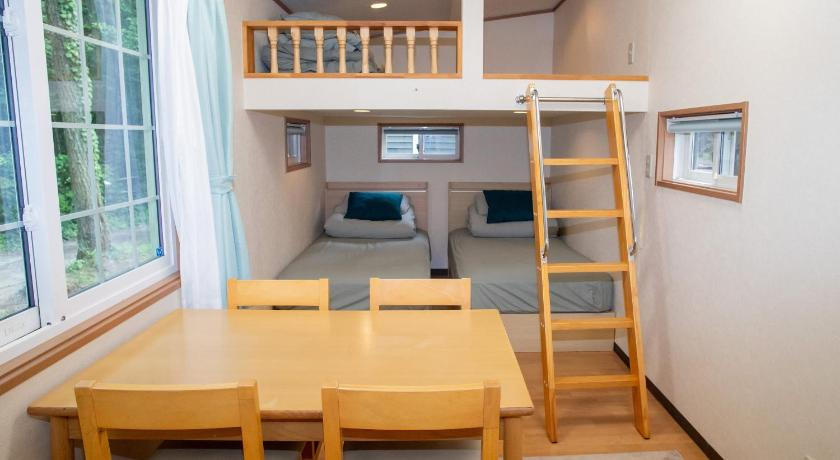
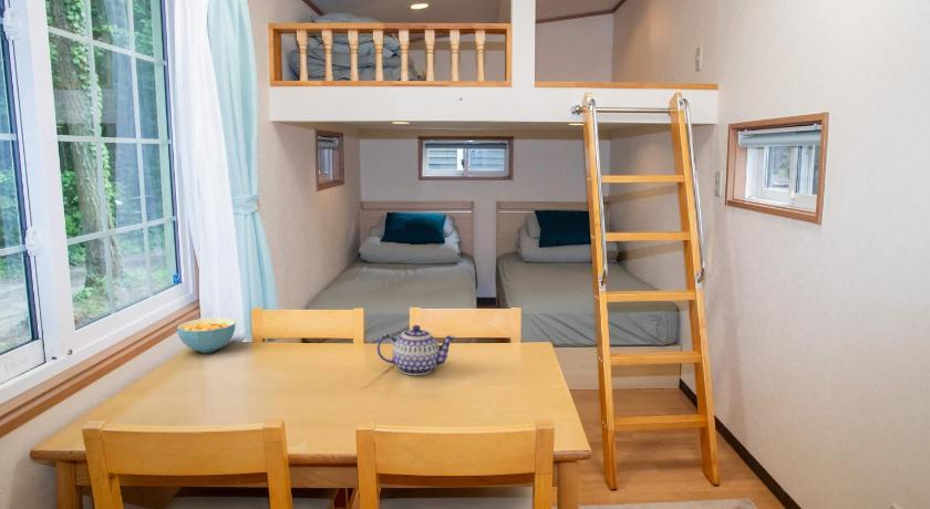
+ teapot (416, 347)
+ cereal bowl (207, 336)
